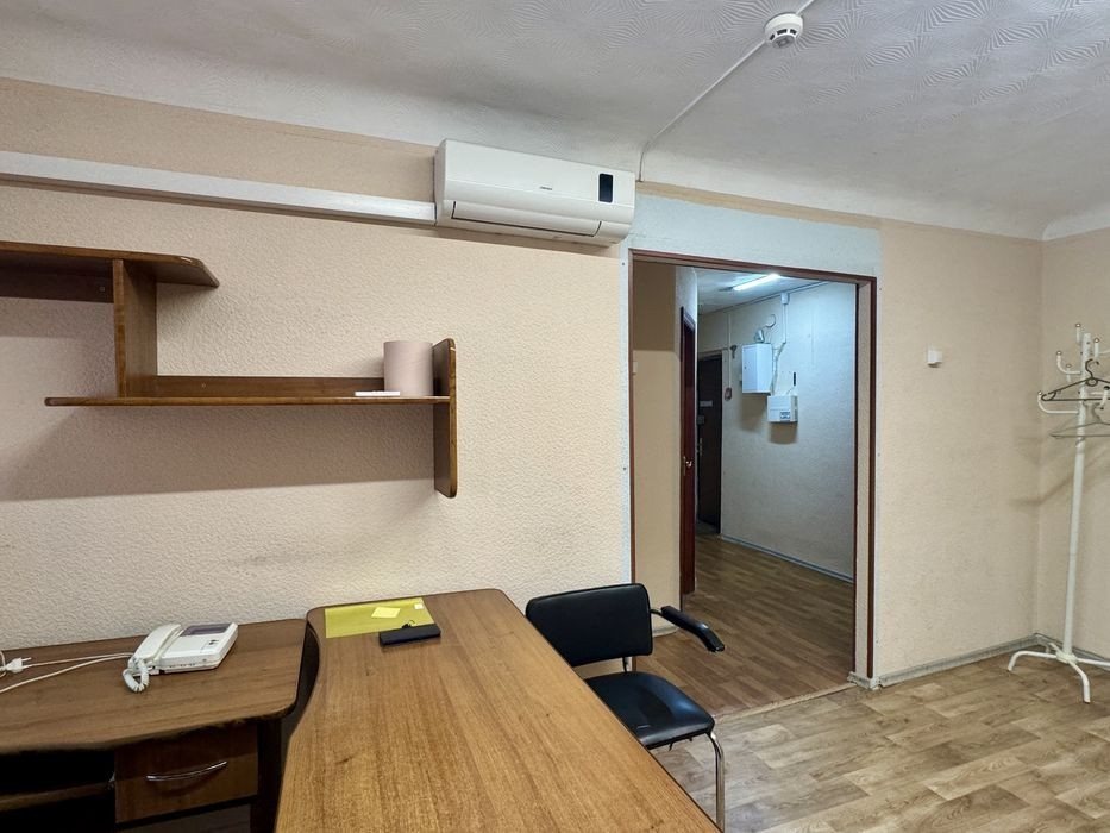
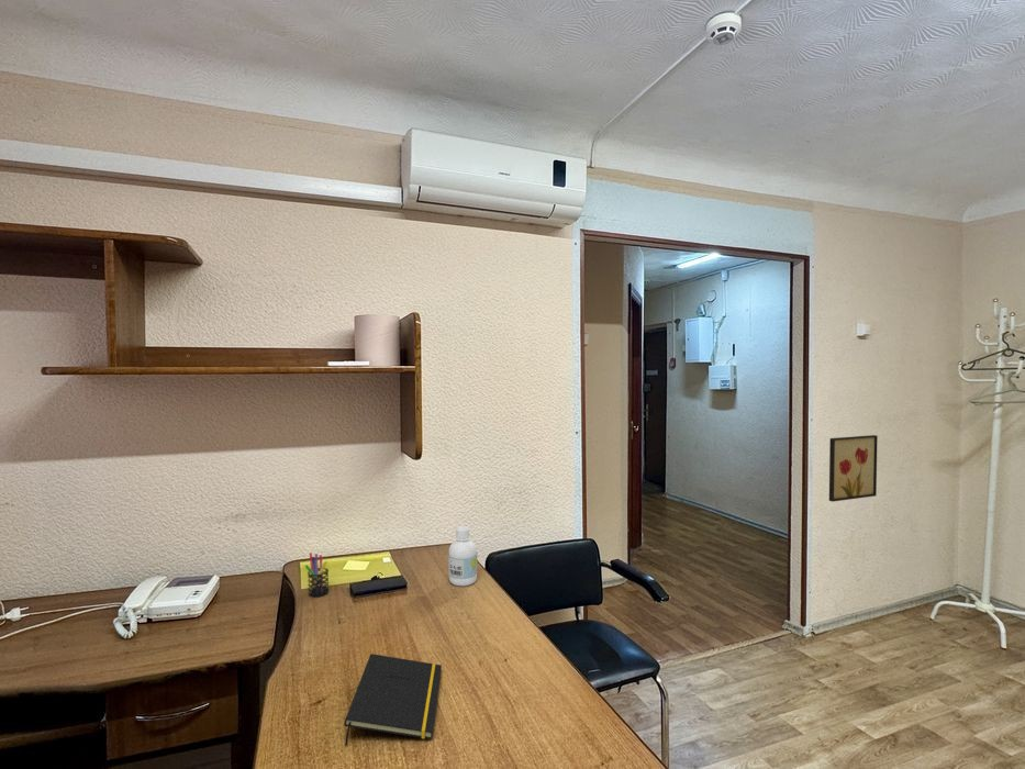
+ wall art (851, 467)
+ notepad (398, 692)
+ bottle (463, 555)
+ pen holder (315, 575)
